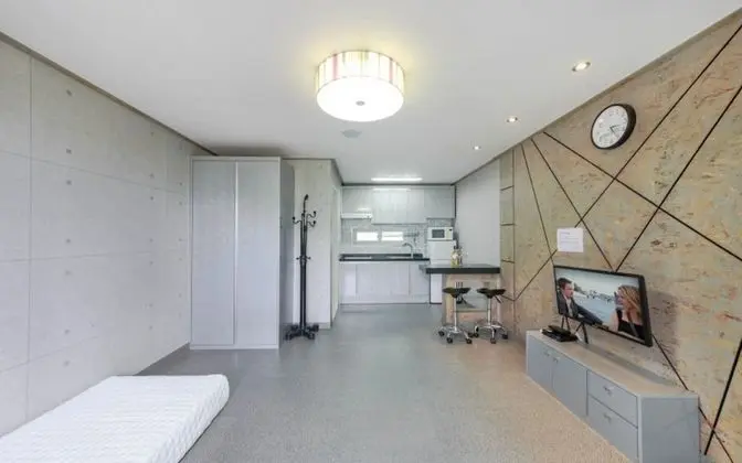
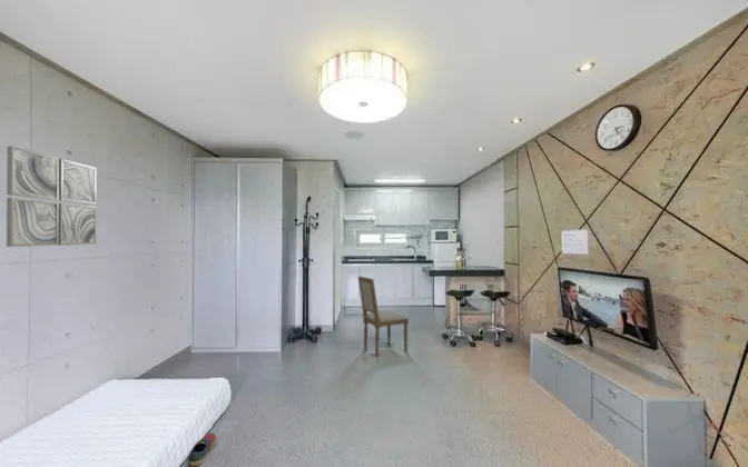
+ shoe (201, 446)
+ wall art (57, 200)
+ dining chair (382, 312)
